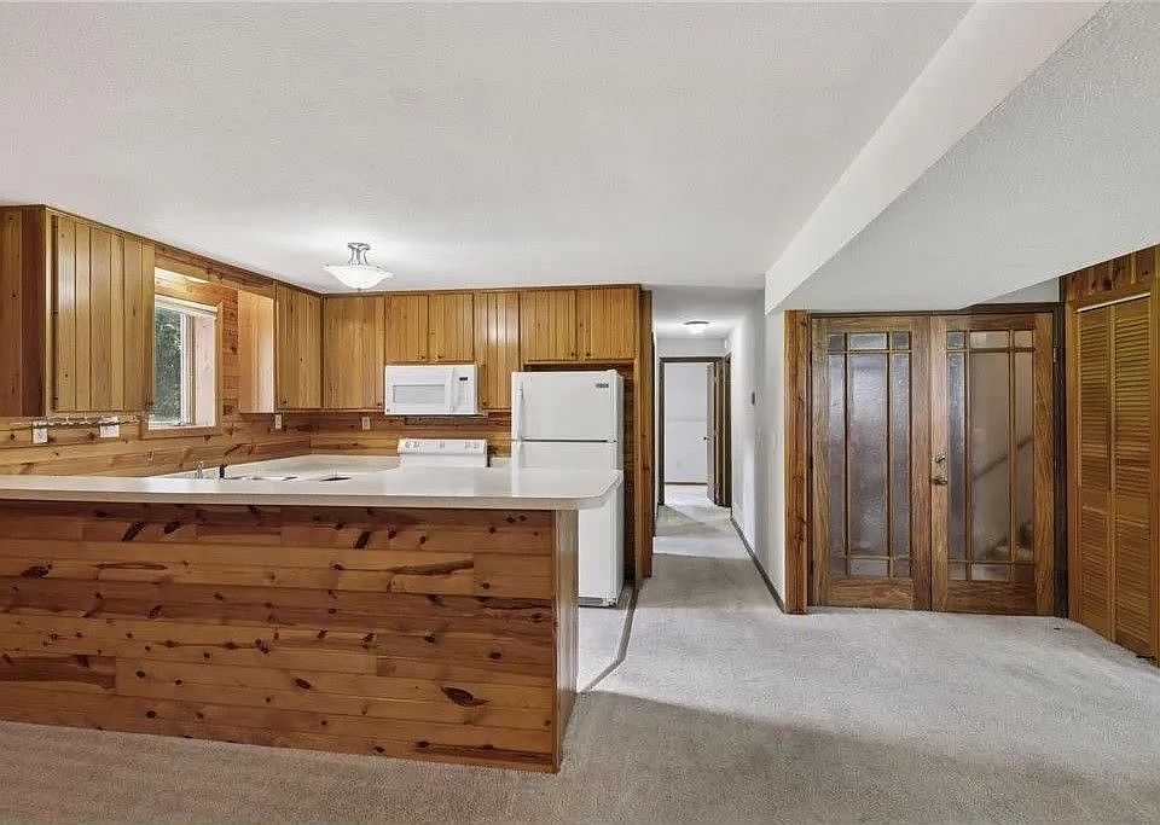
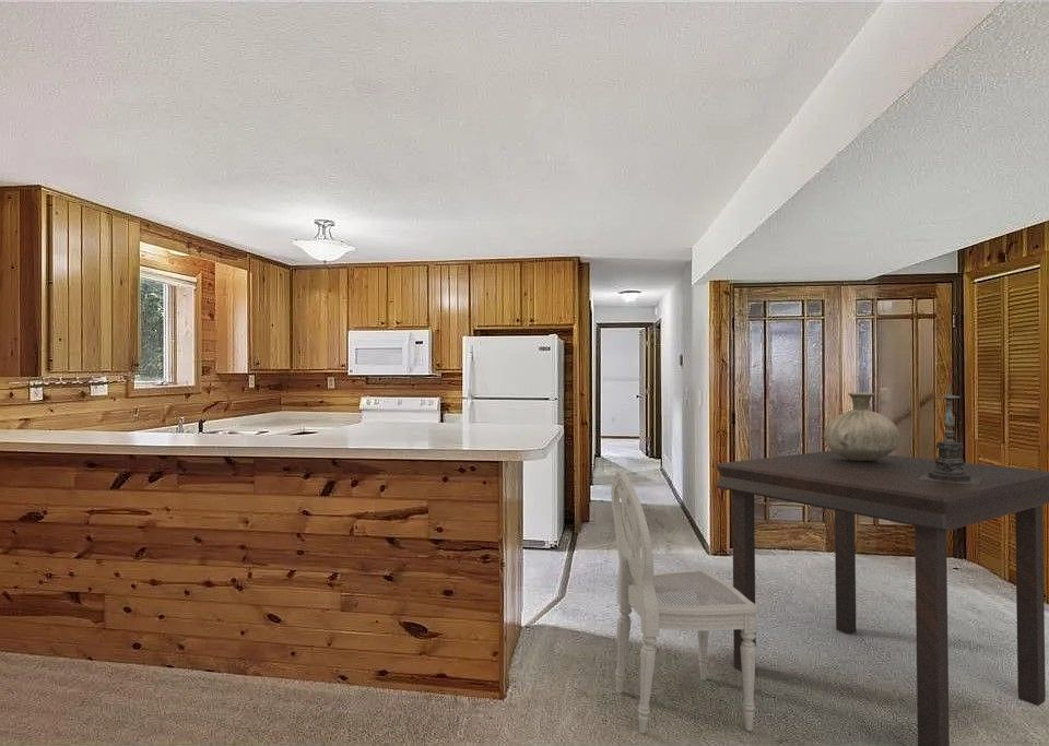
+ candle holder (950, 429)
+ vase (861, 426)
+ dining table (854, 575)
+ dining chair (676, 587)
